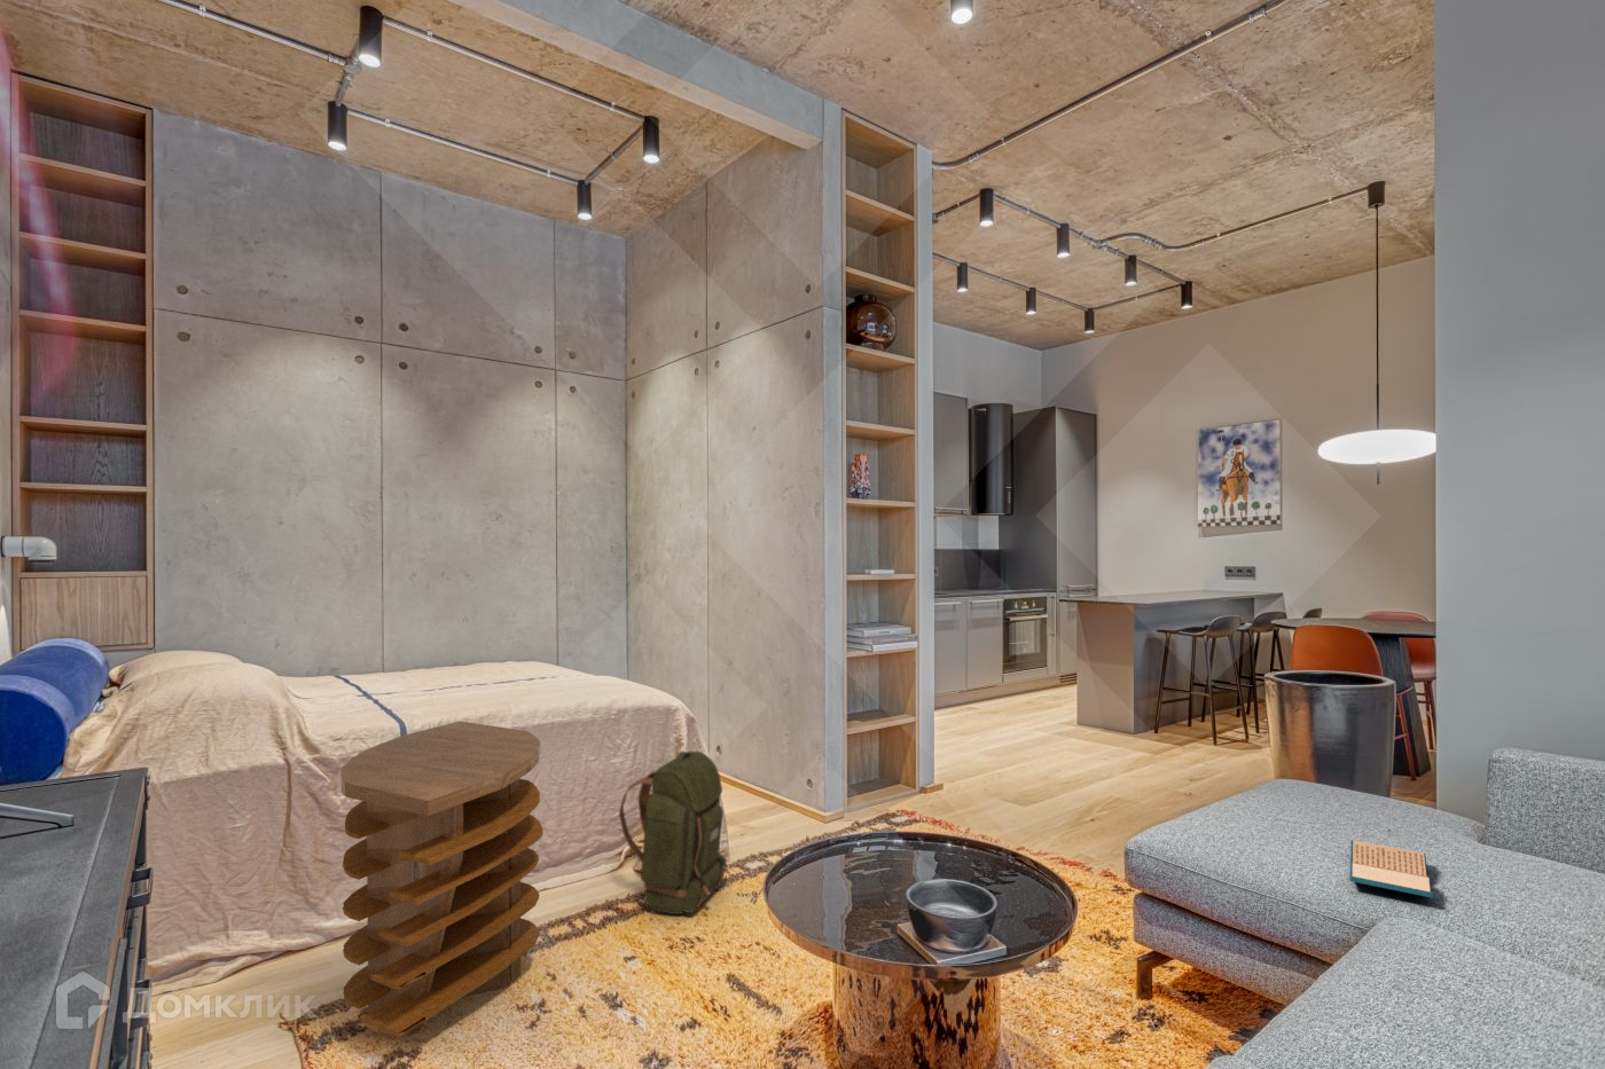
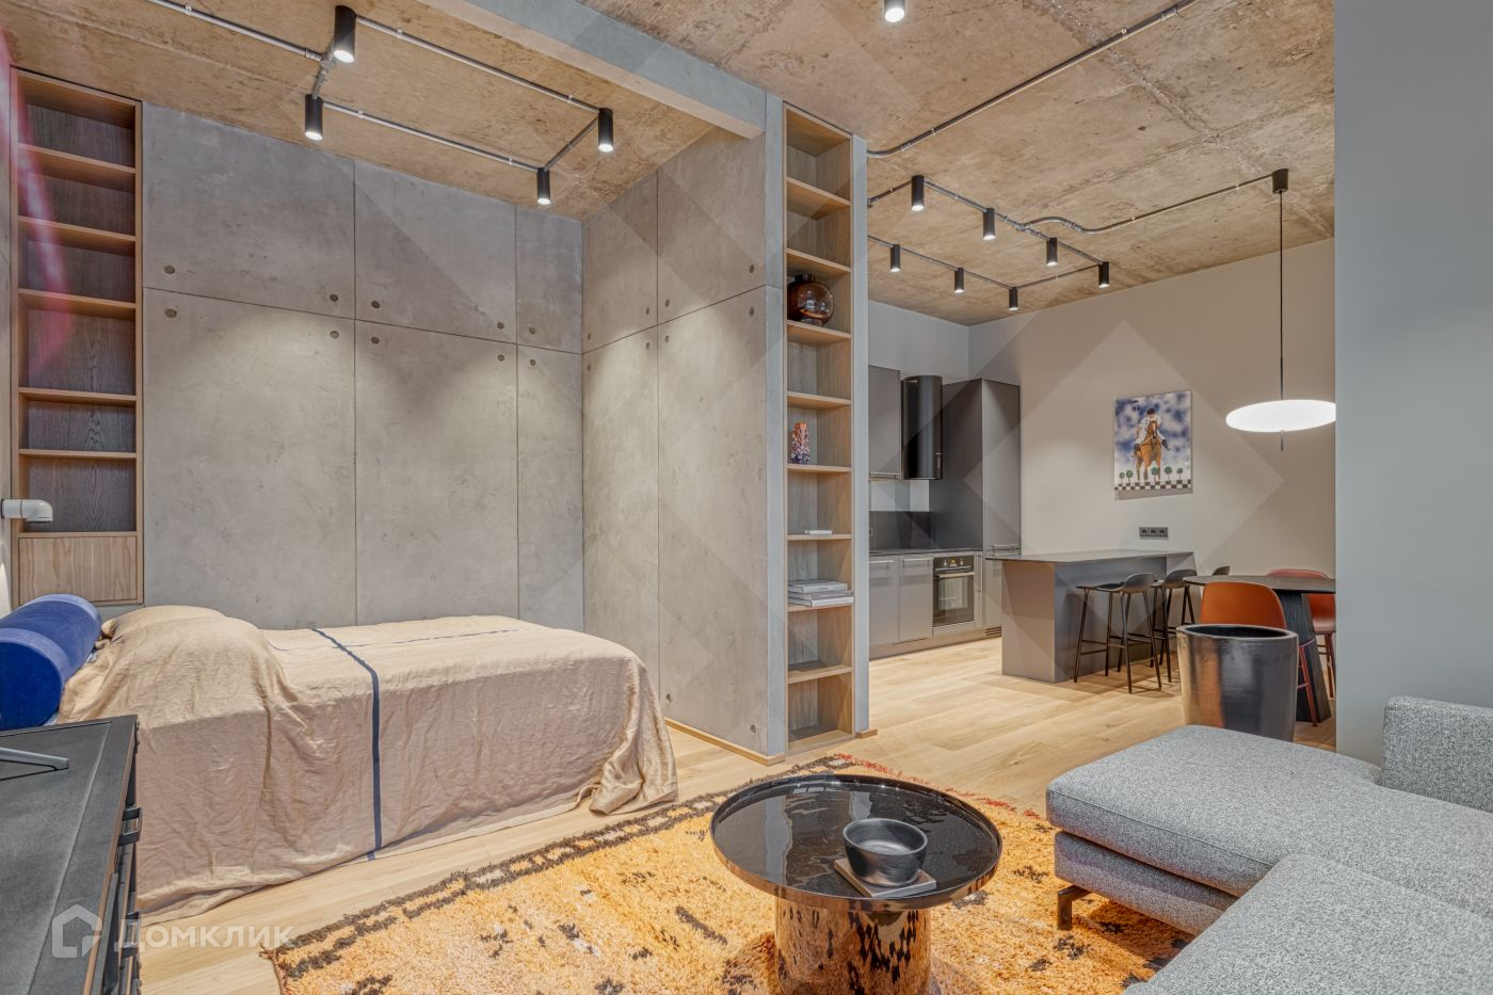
- backpack (675, 824)
- side table (446, 876)
- hardback book (1388, 869)
